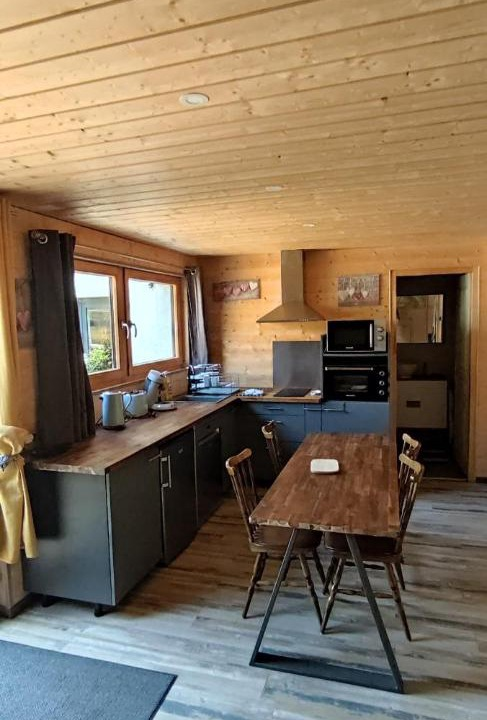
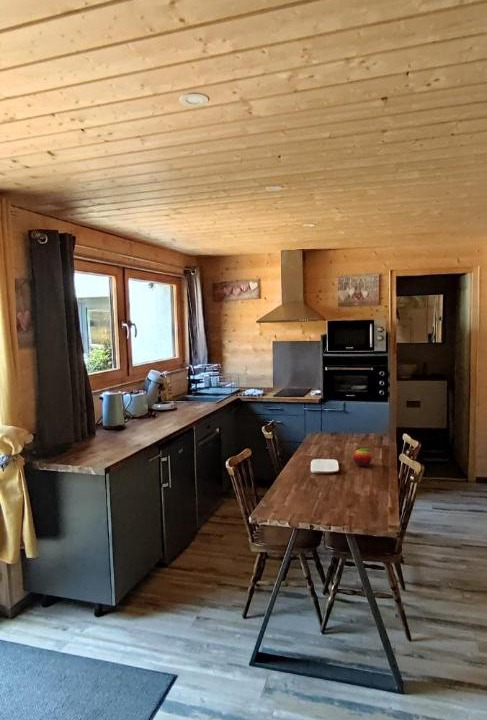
+ fruit (362, 456)
